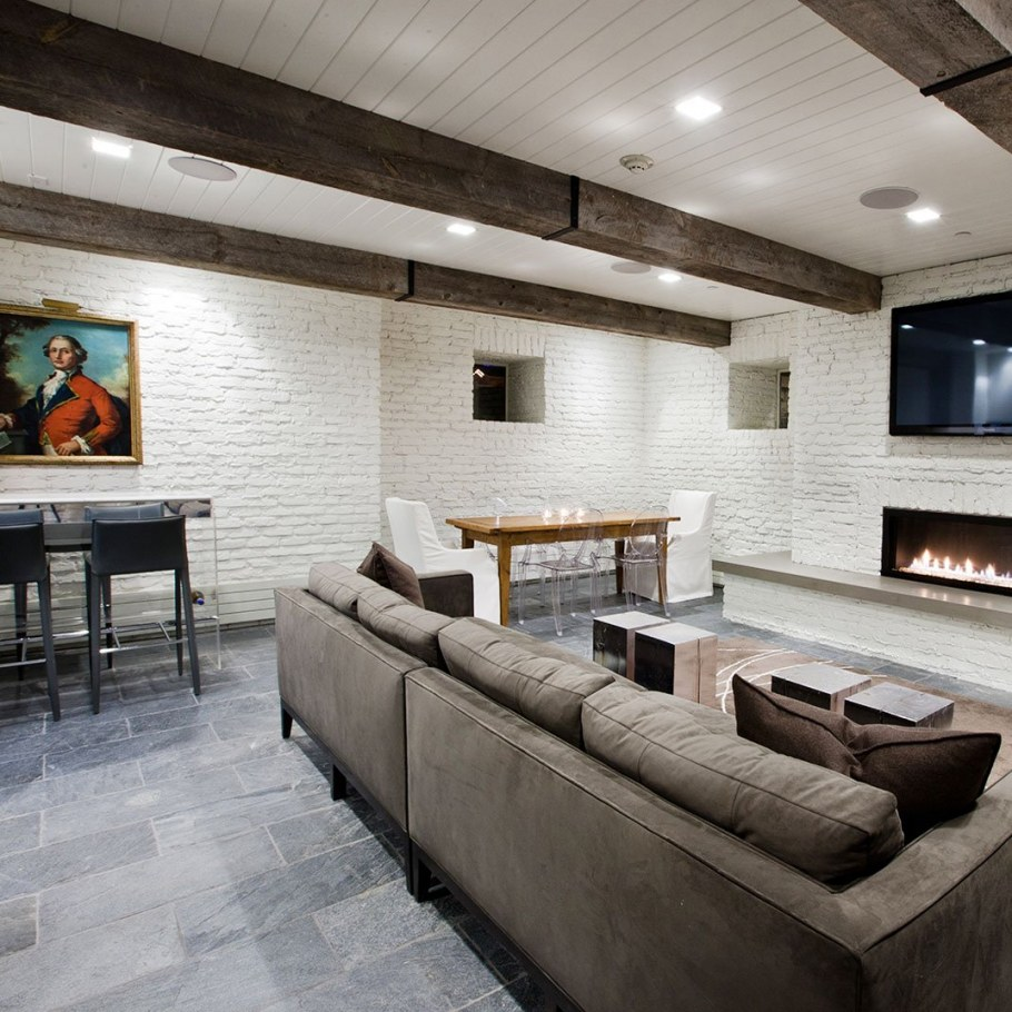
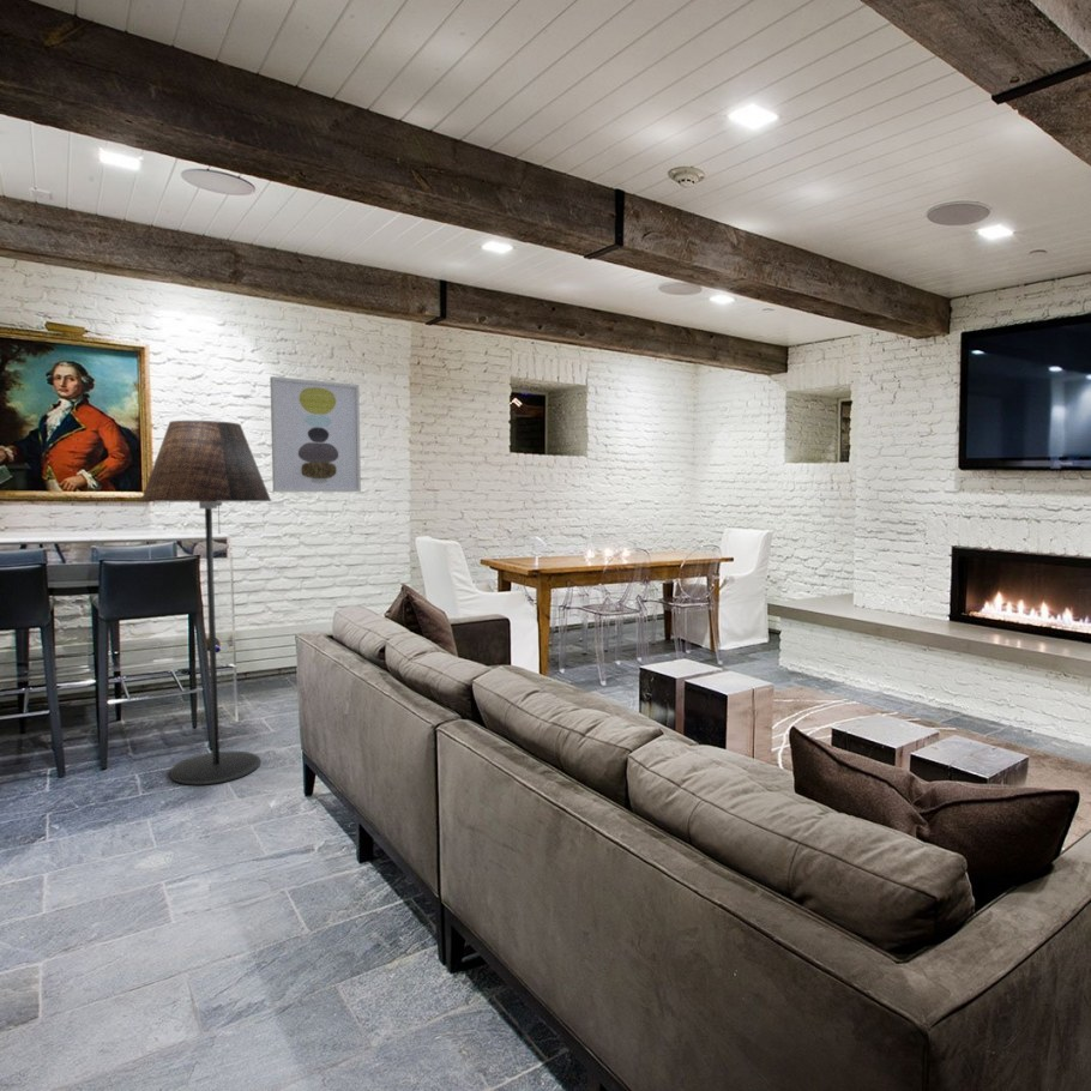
+ floor lamp (211, 598)
+ wall art (317, 436)
